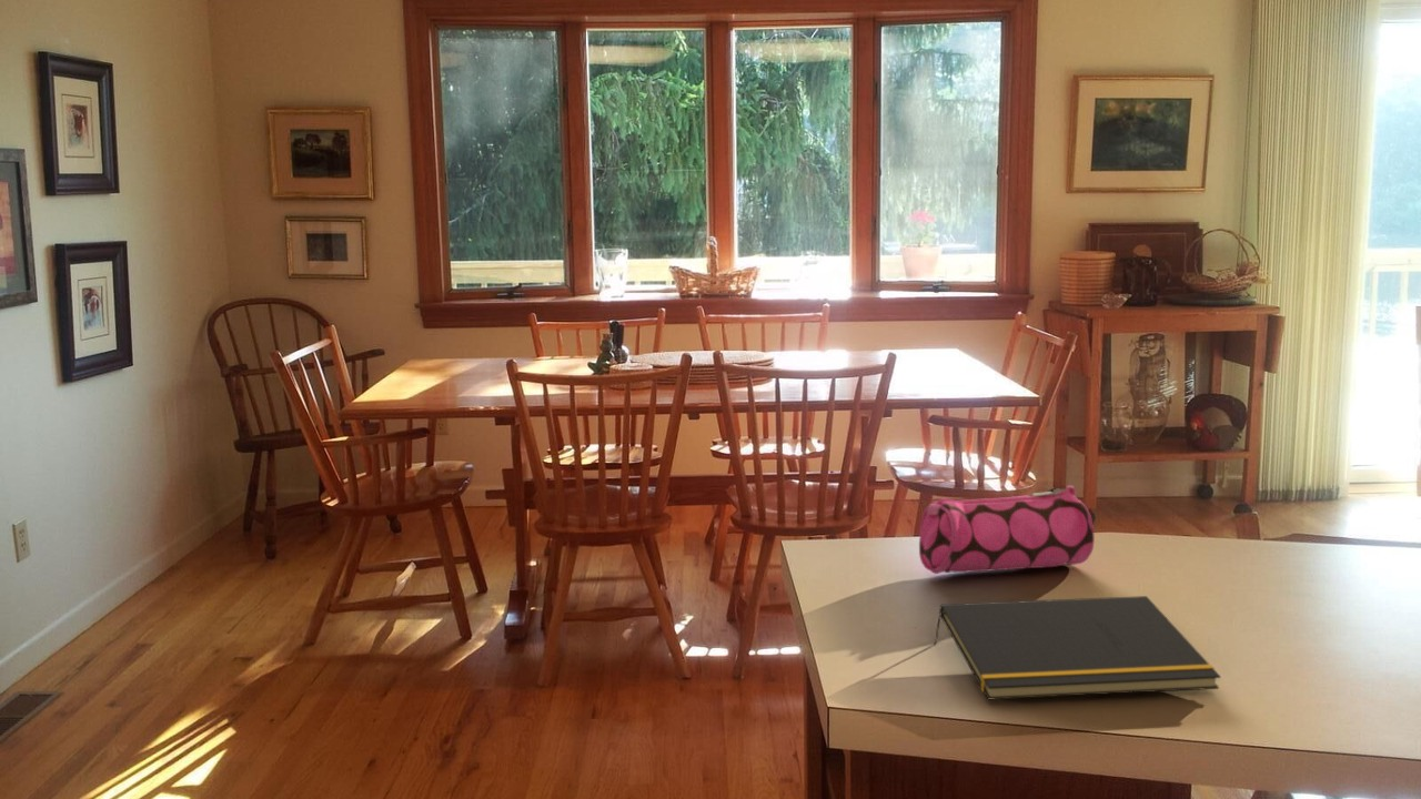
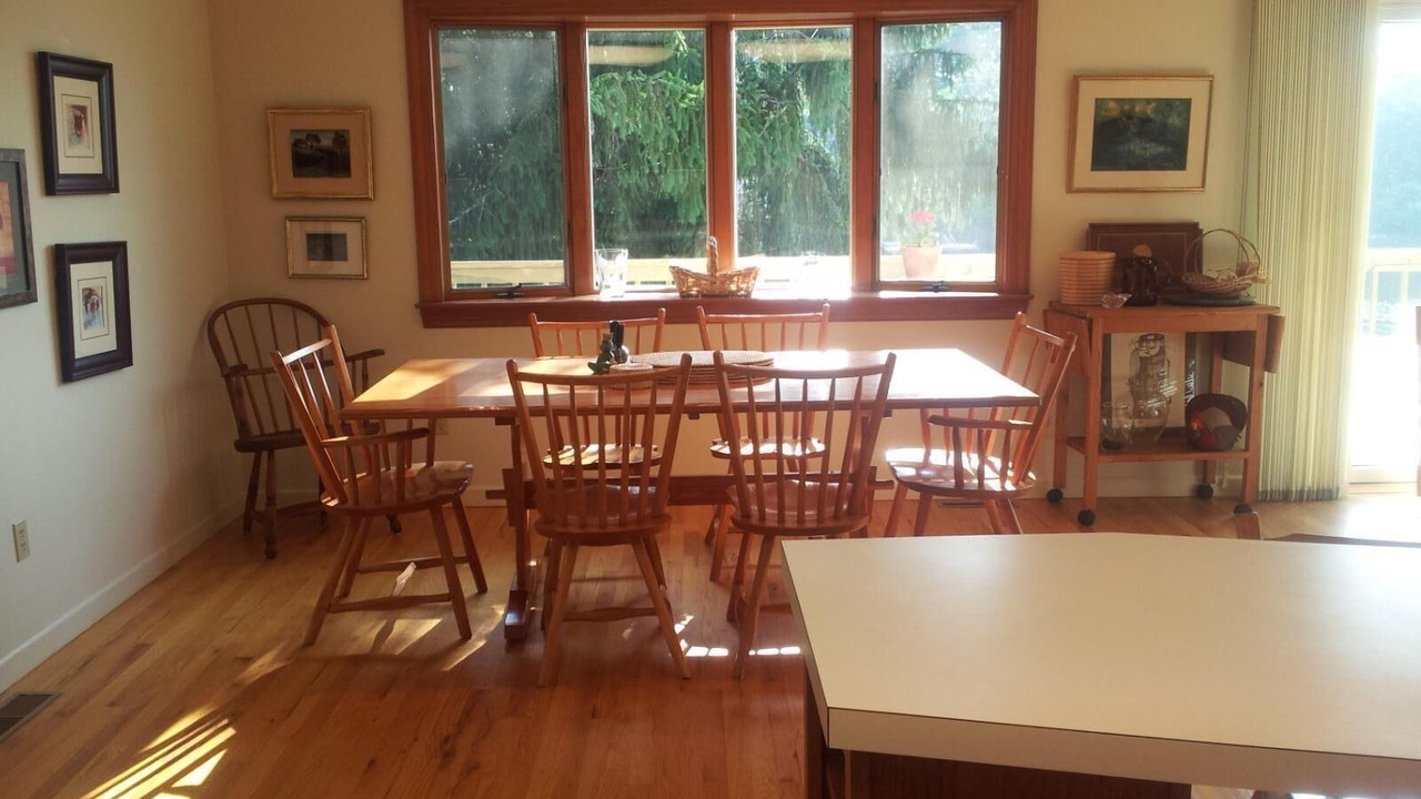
- notepad (1072, 644)
- pencil case (1004, 529)
